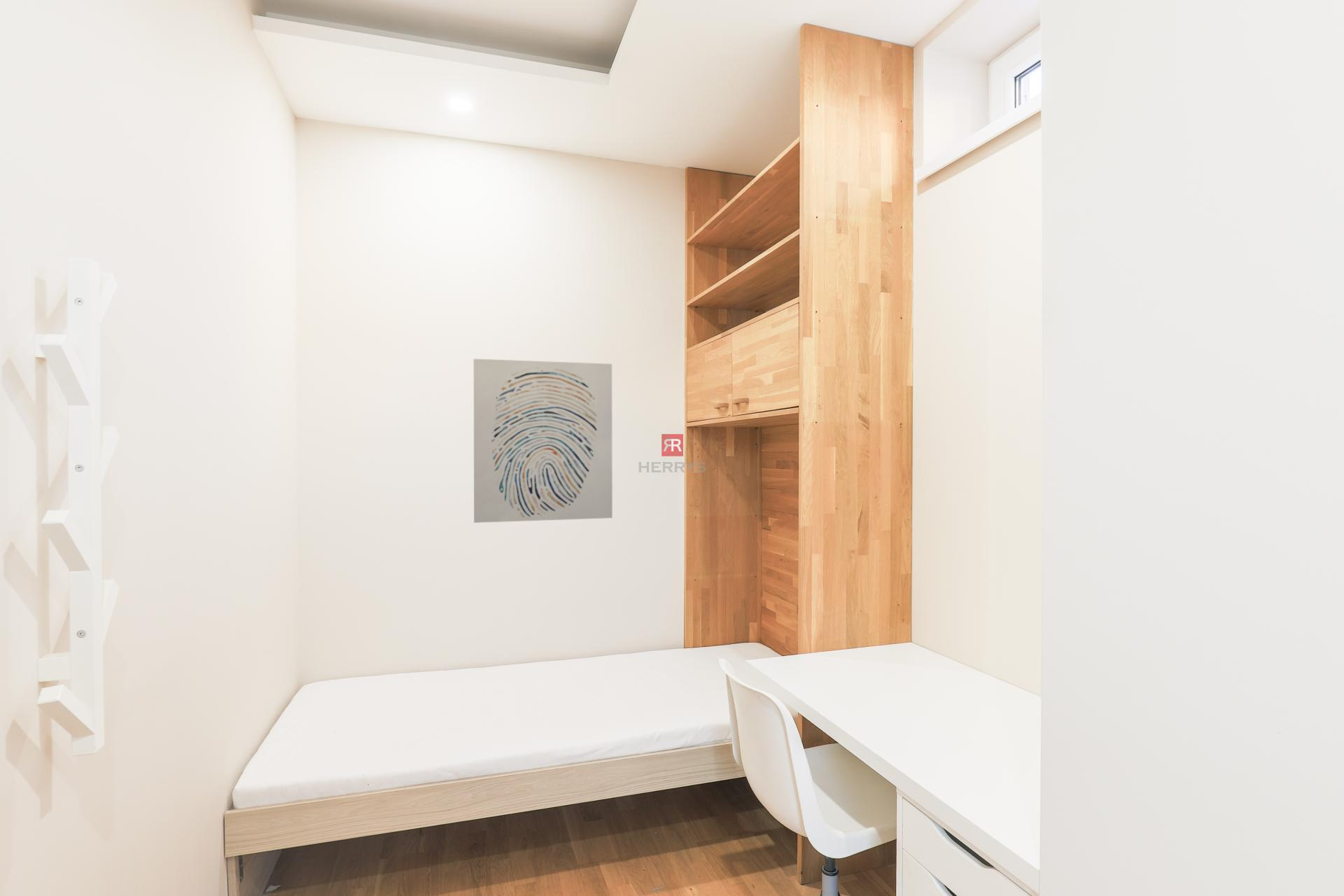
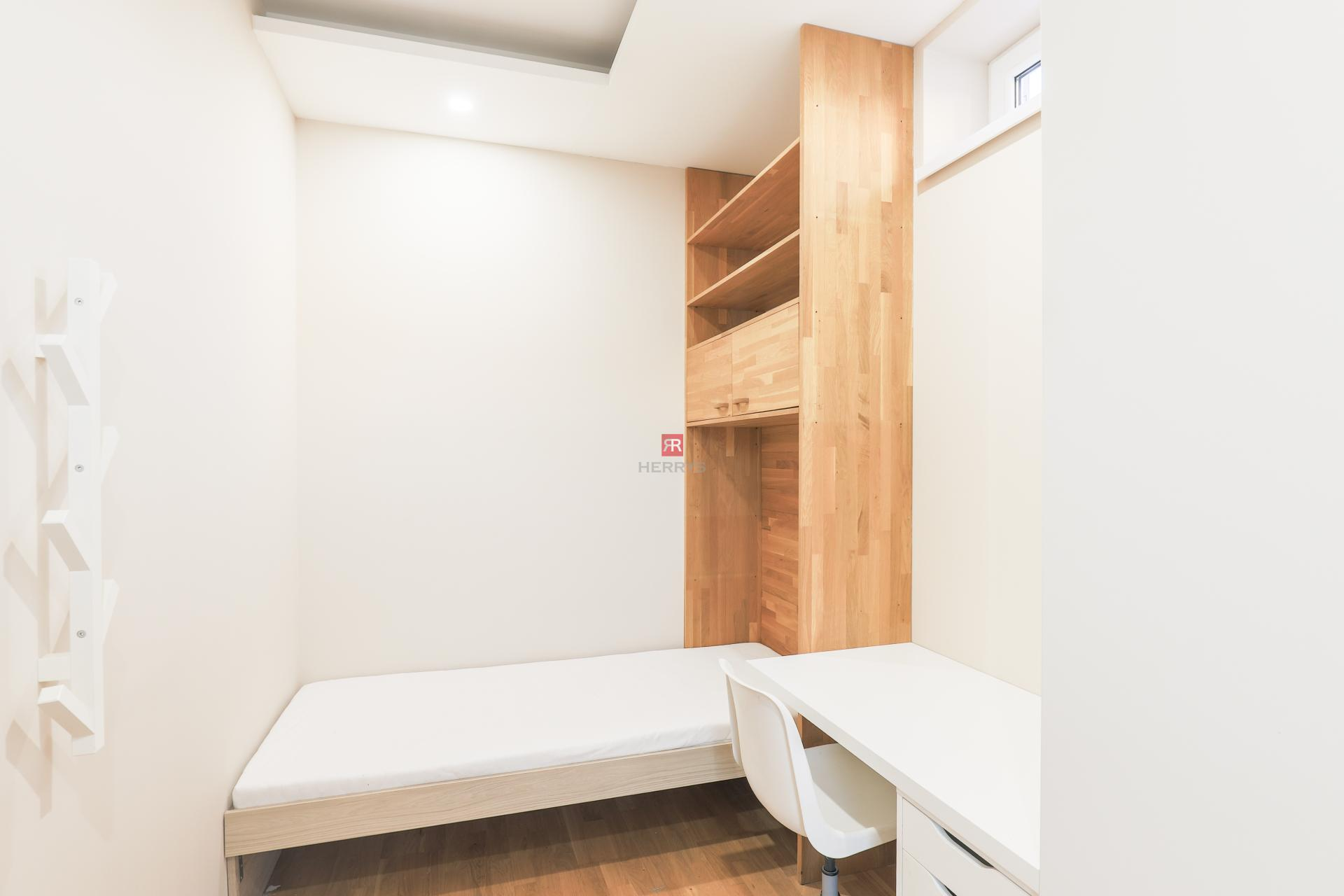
- wall art (545, 440)
